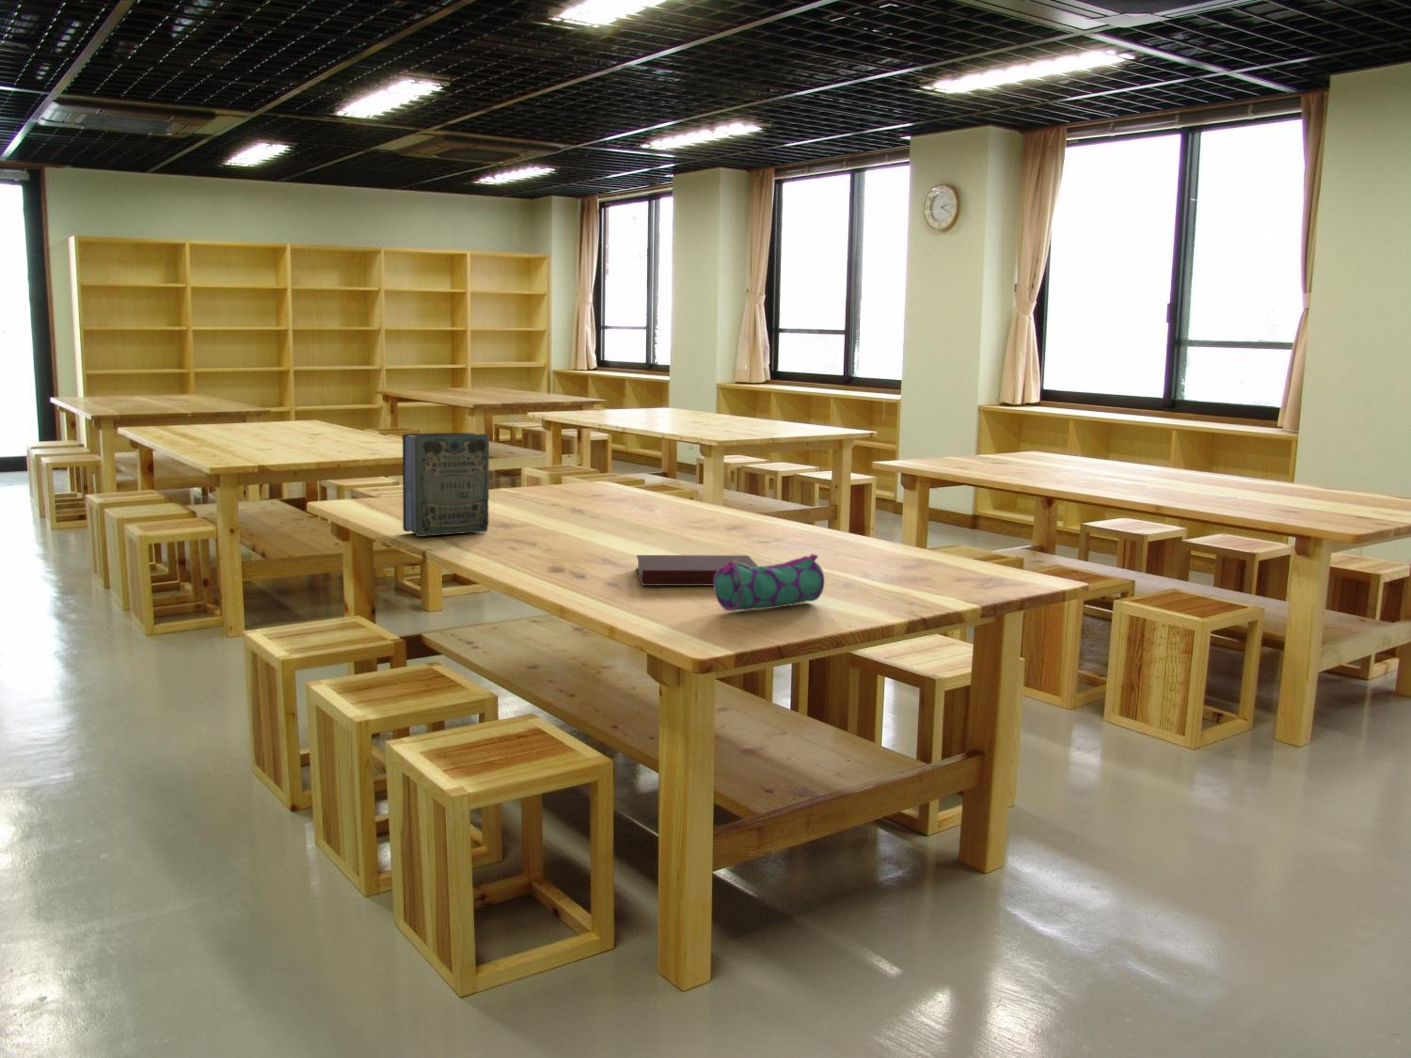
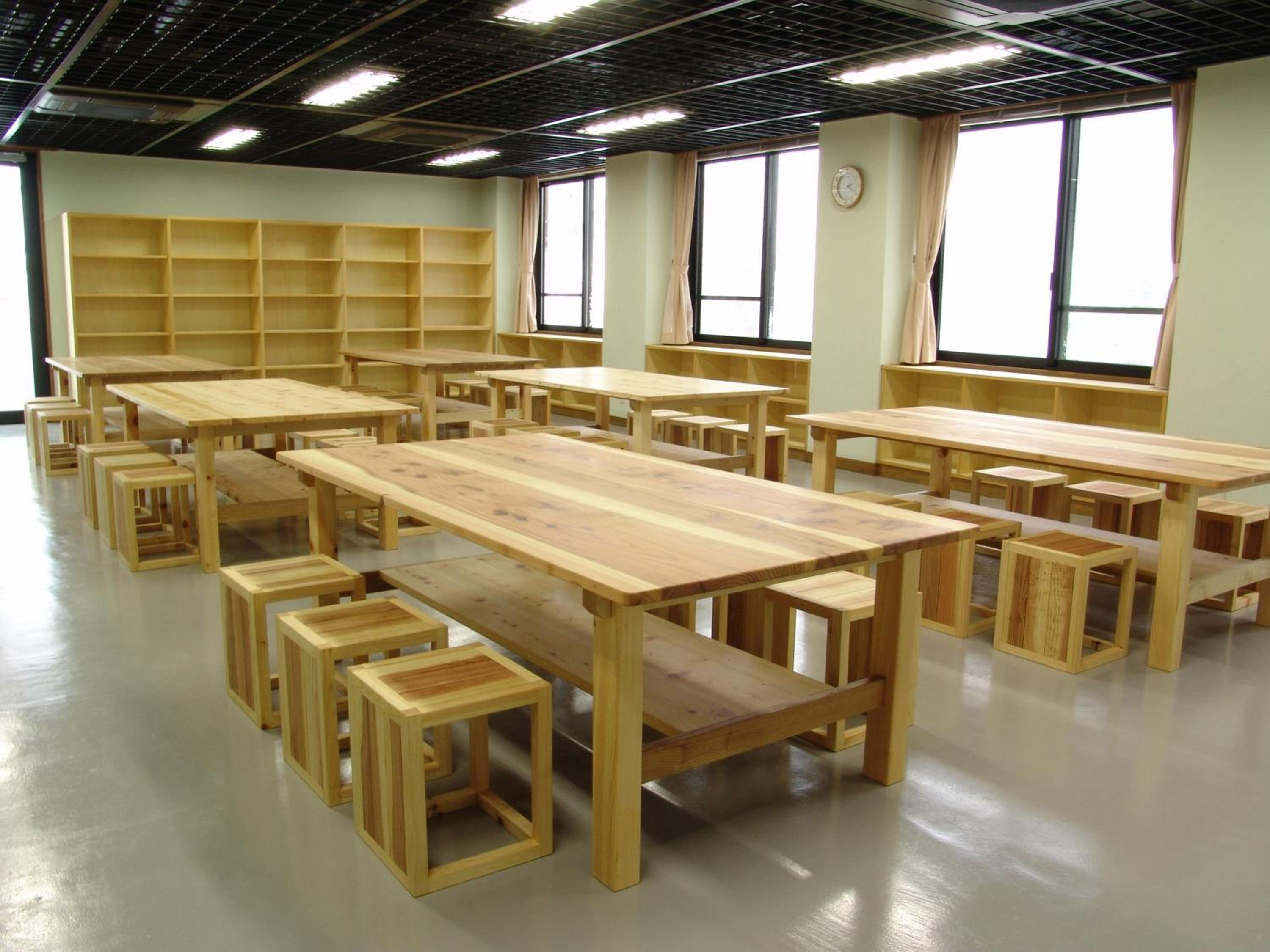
- book (447, 483)
- pencil case (770, 582)
- notebook (697, 569)
